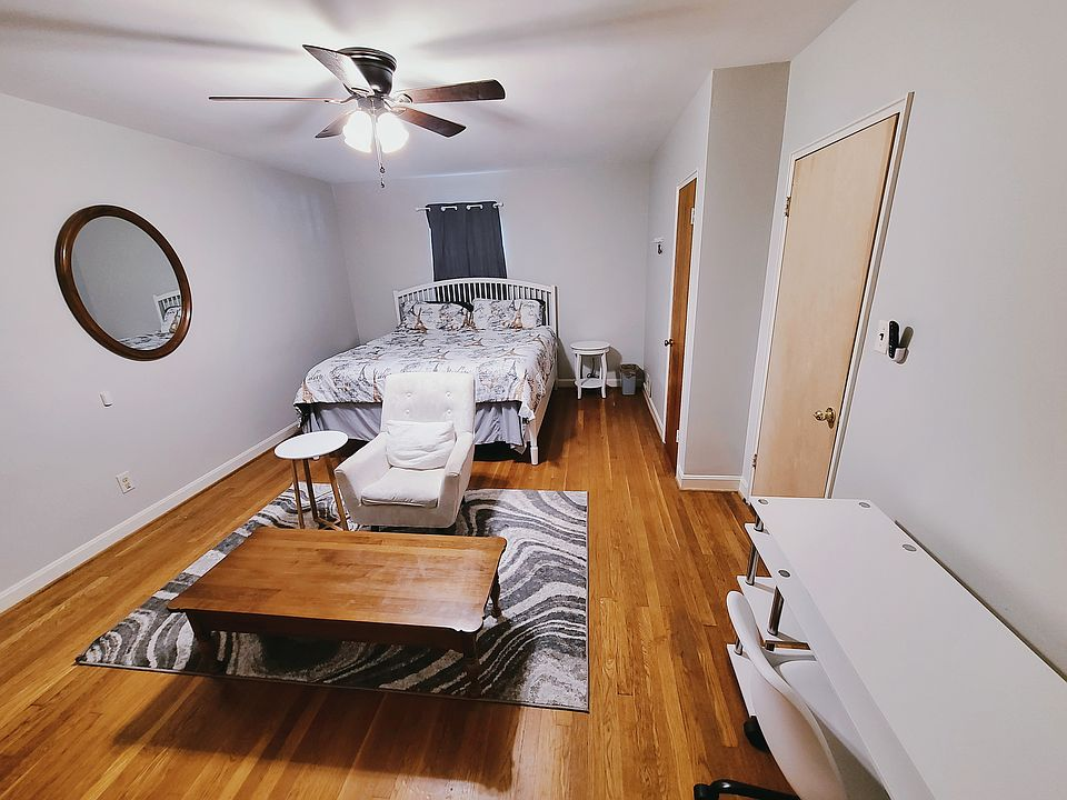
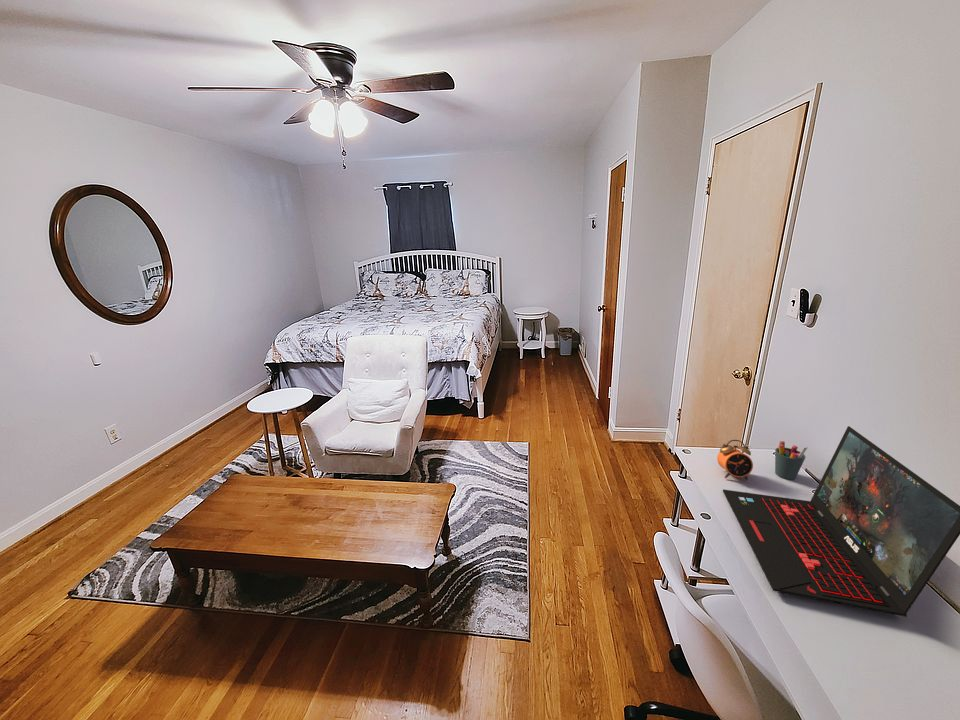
+ alarm clock (735, 458)
+ pen holder (788, 458)
+ laptop (814, 501)
